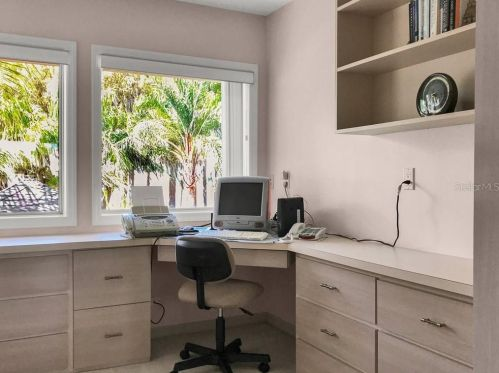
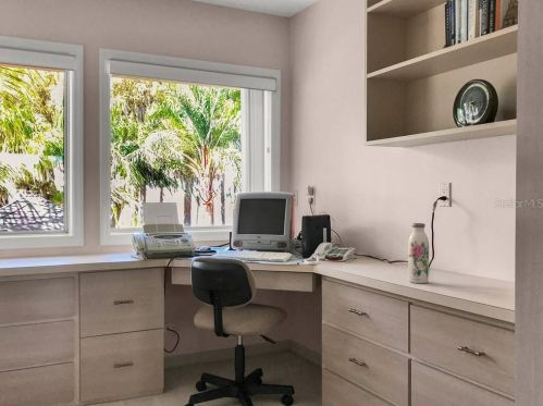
+ water bottle (418, 253)
